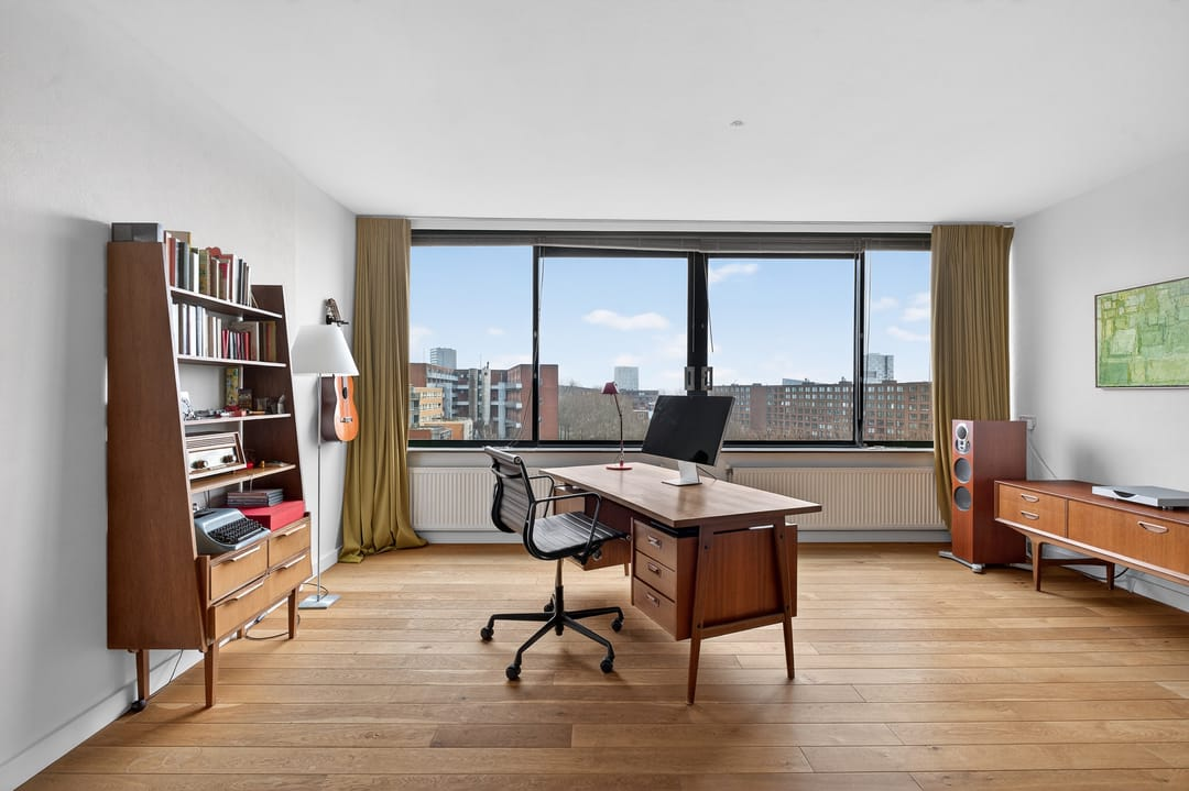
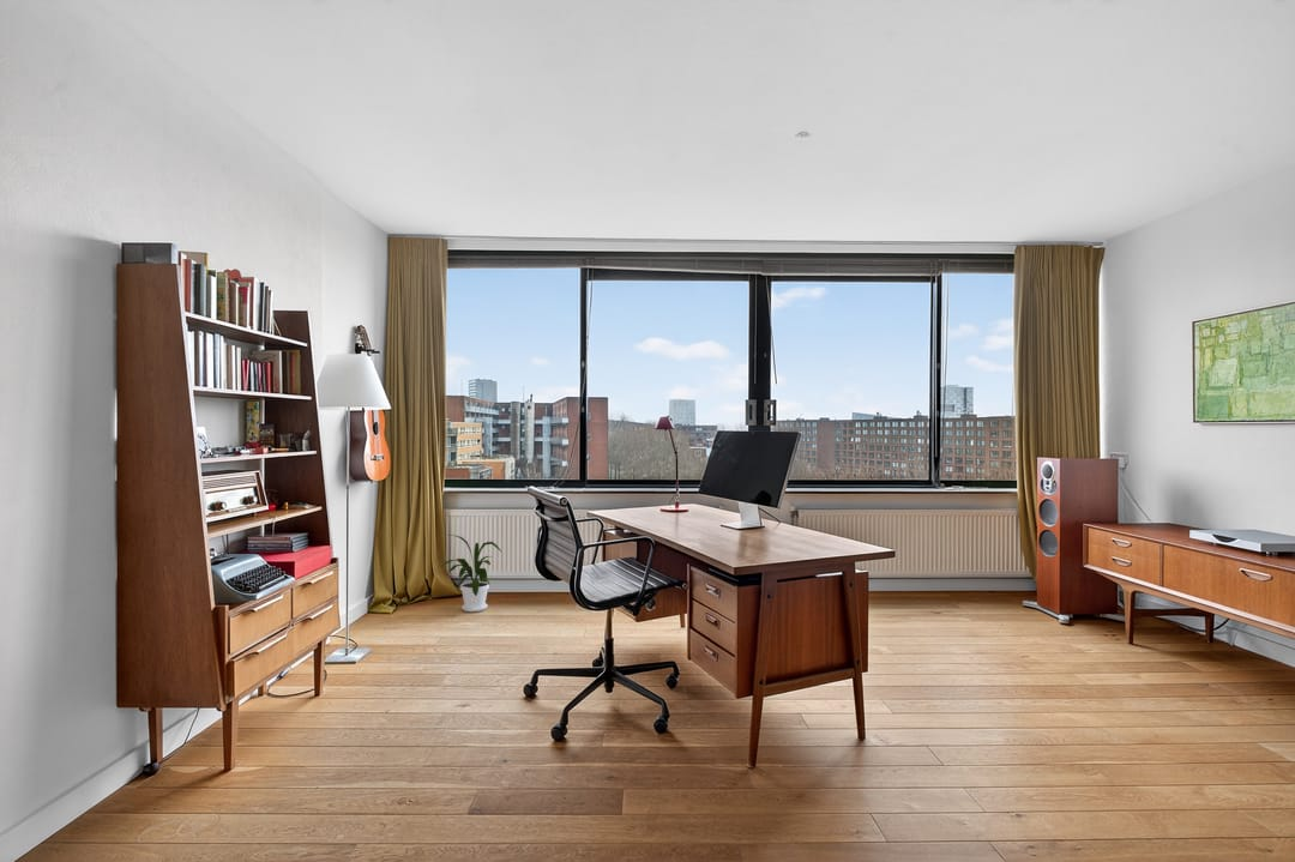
+ house plant (471, 572)
